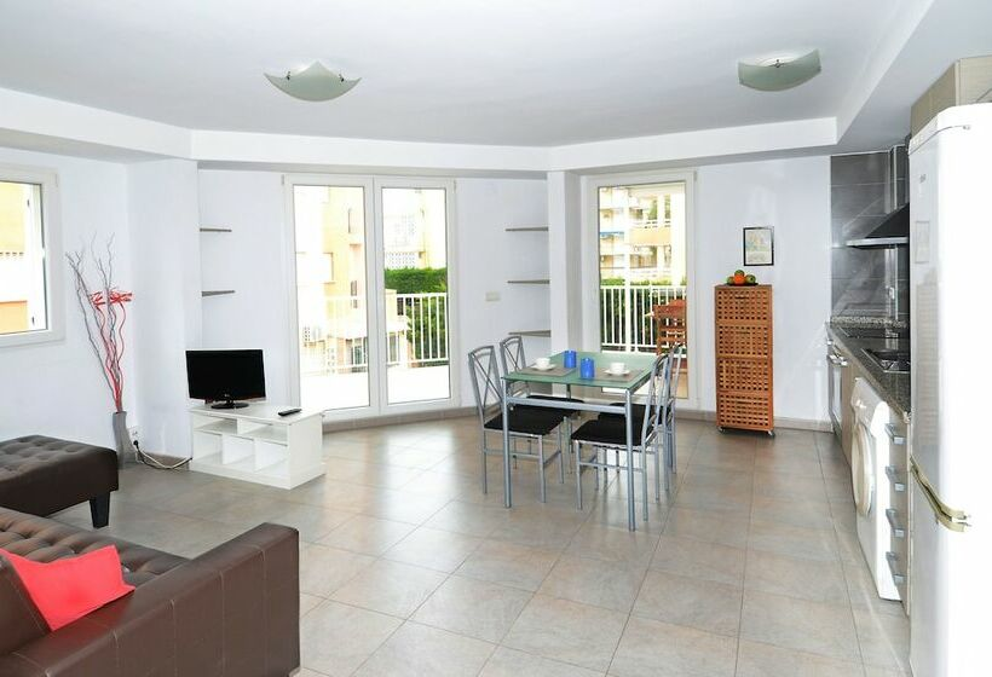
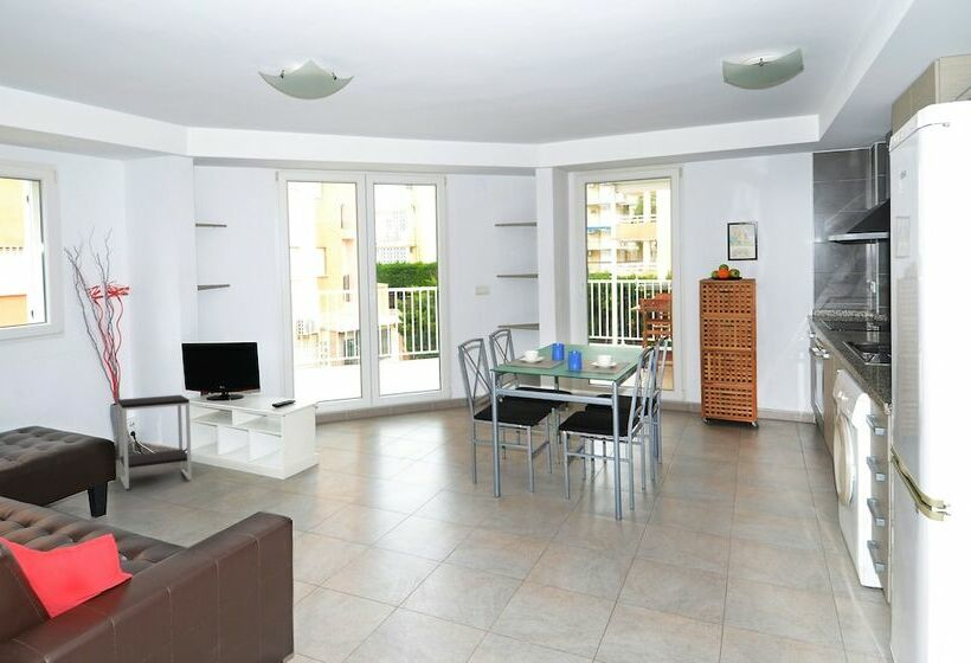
+ side table (154, 452)
